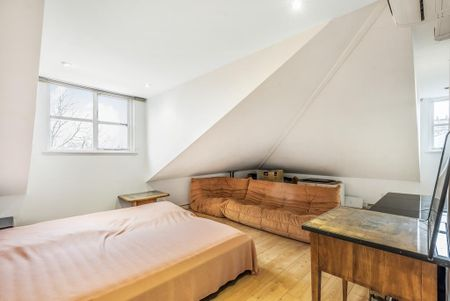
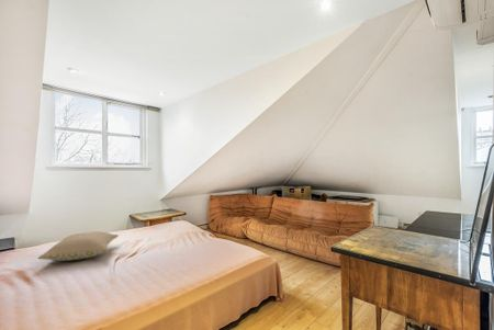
+ pillow (83, 244)
